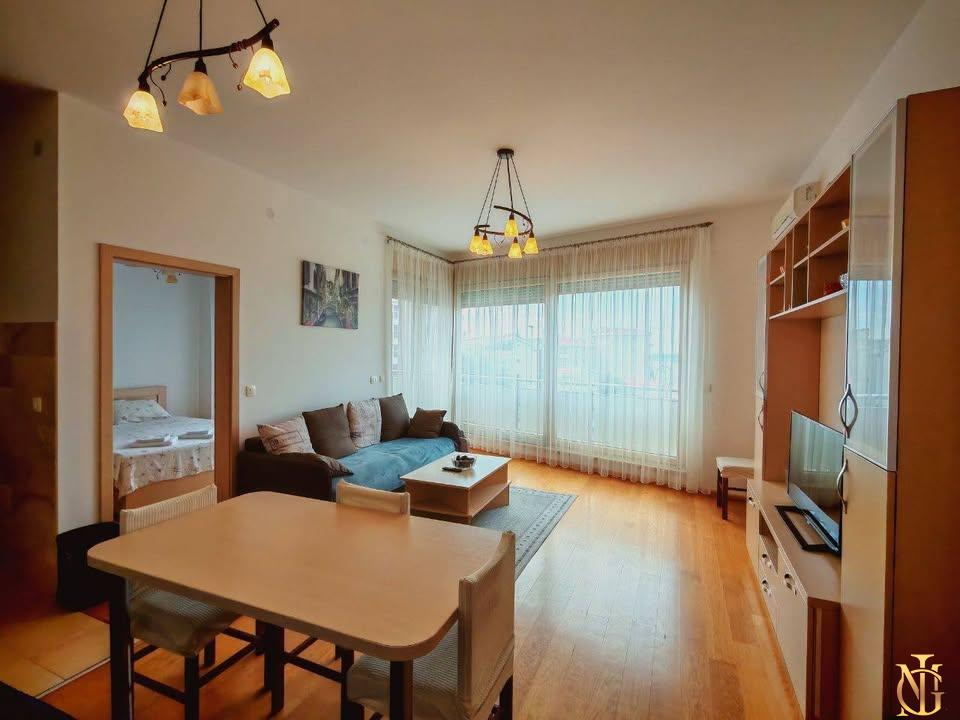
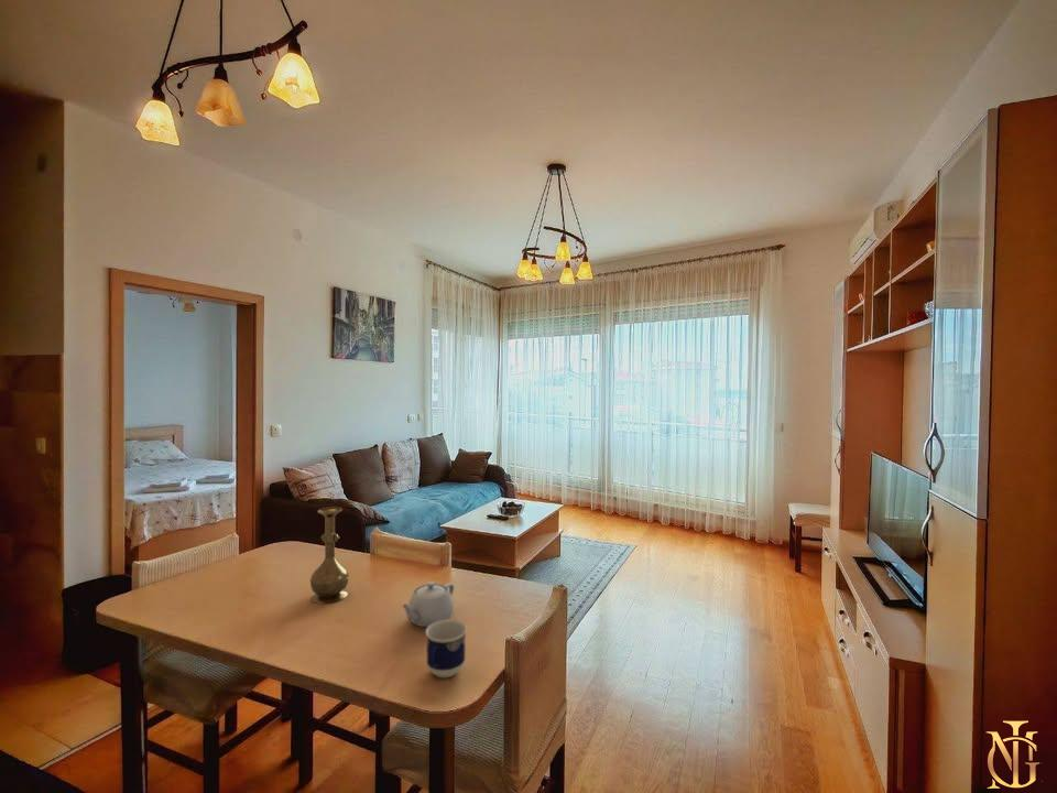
+ cup (443, 653)
+ vase (329, 553)
+ teapot (428, 601)
